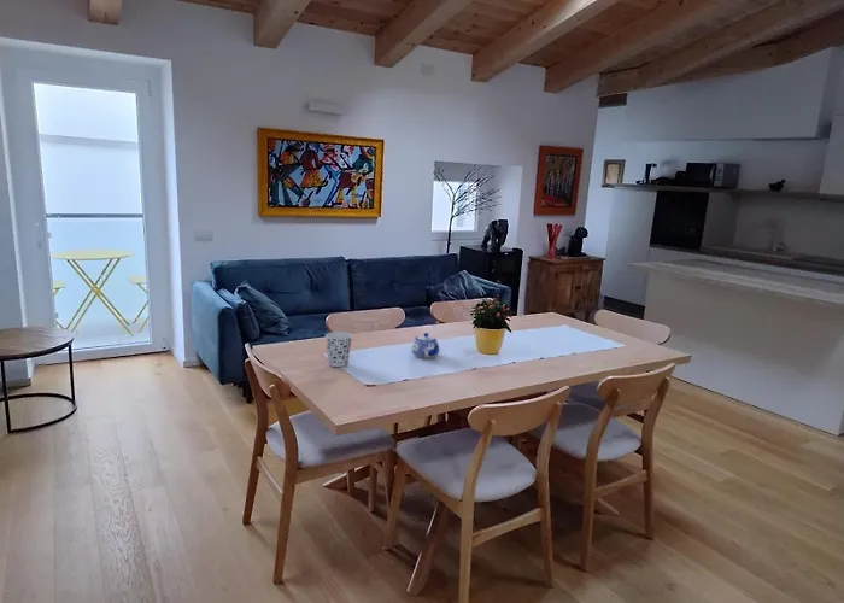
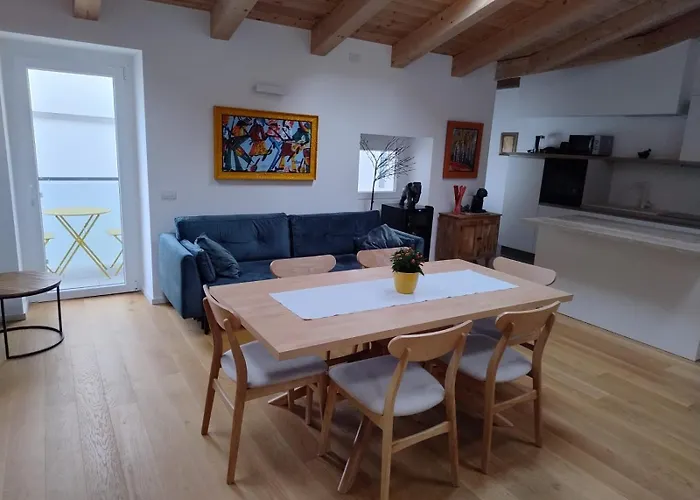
- teapot (427, 345)
- cup (338, 349)
